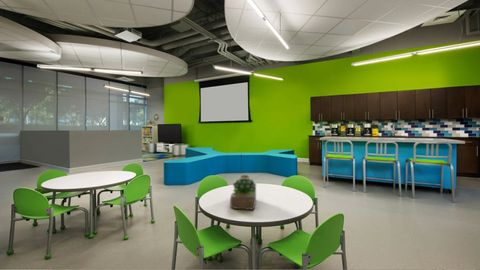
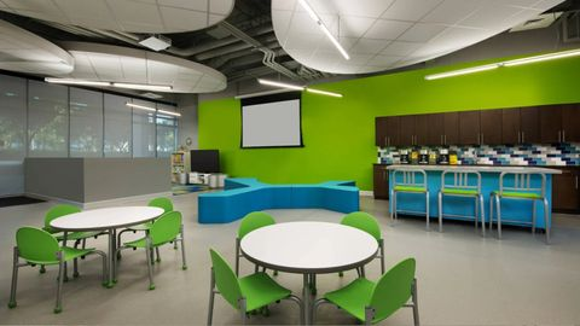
- succulent plant (243, 190)
